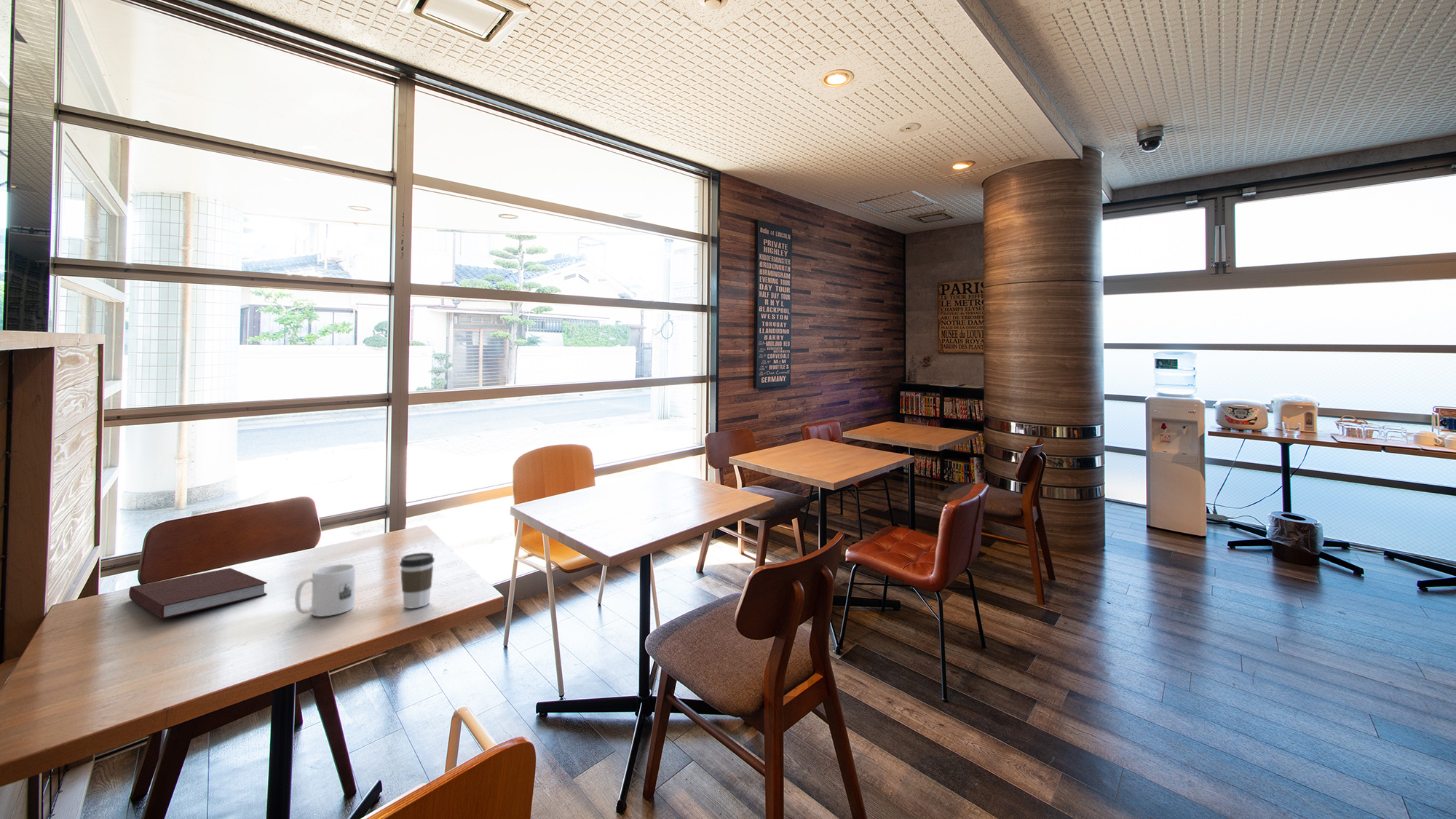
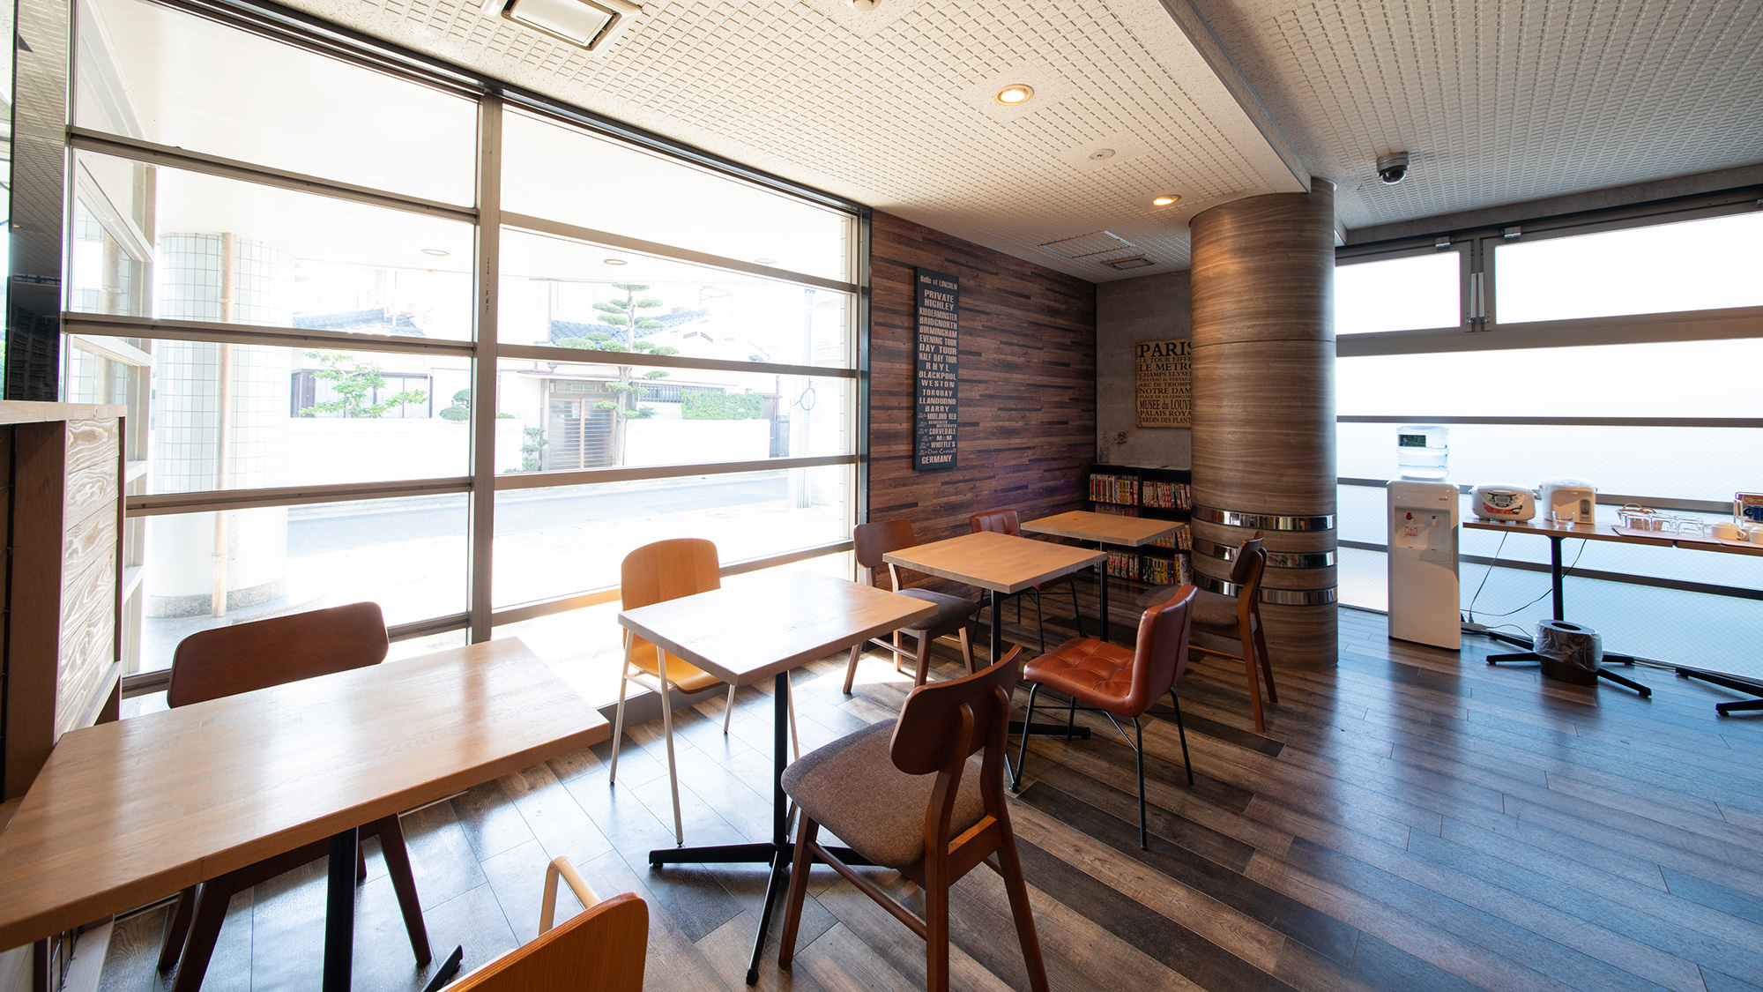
- mug (325, 591)
- notebook (199, 590)
- coffee cup (416, 579)
